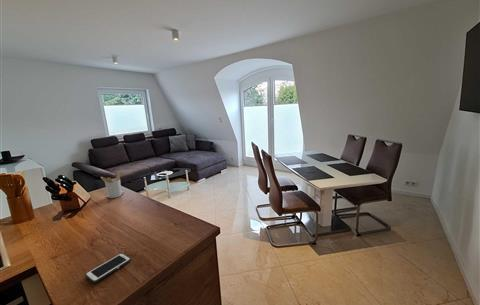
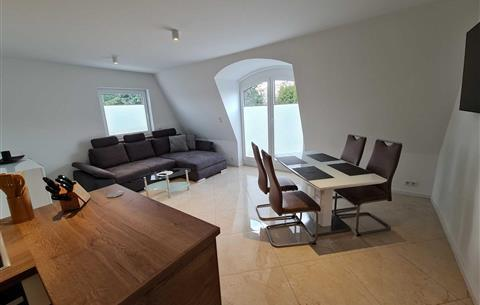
- cell phone (109, 266)
- utensil holder (111, 185)
